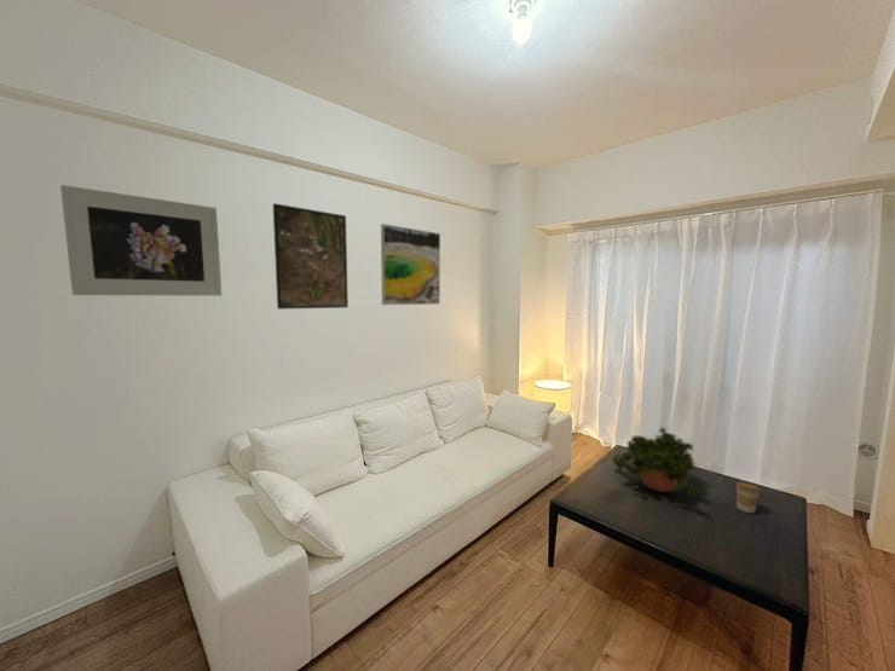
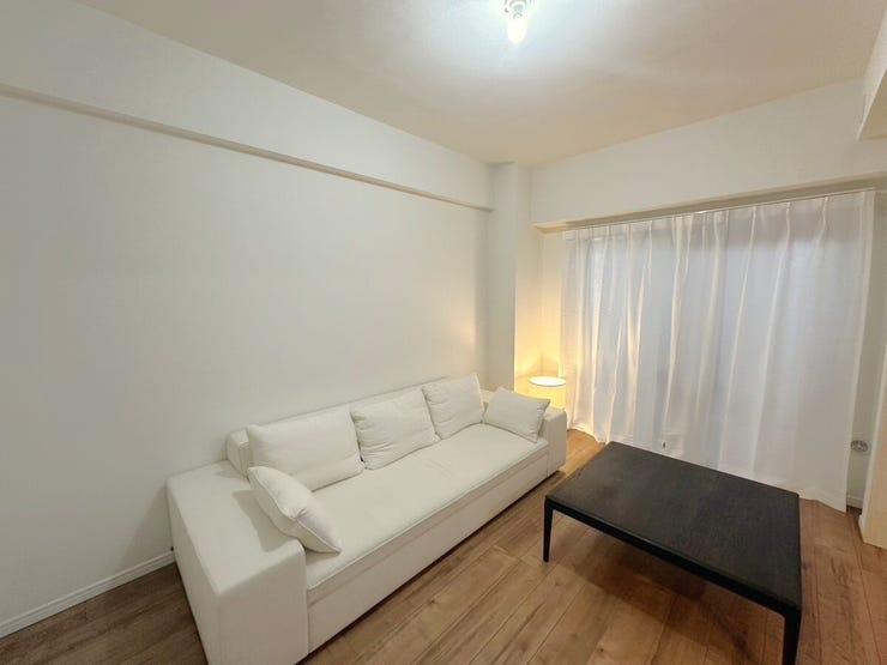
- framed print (151, 247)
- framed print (412, 267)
- potted plant (657, 461)
- coffee cup (746, 496)
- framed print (313, 260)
